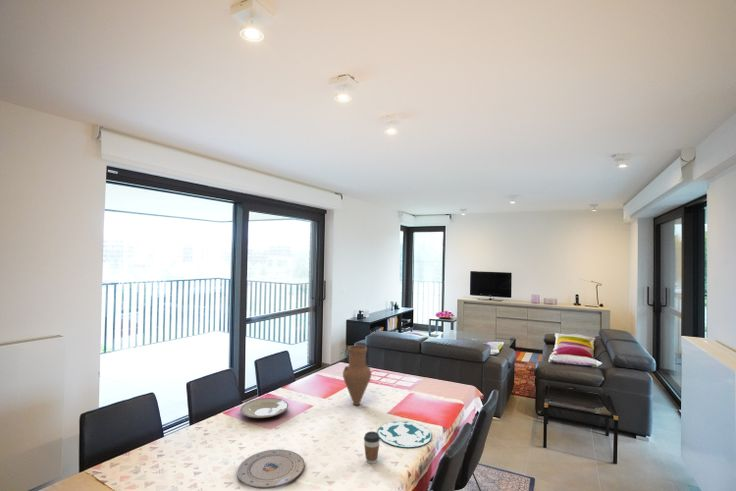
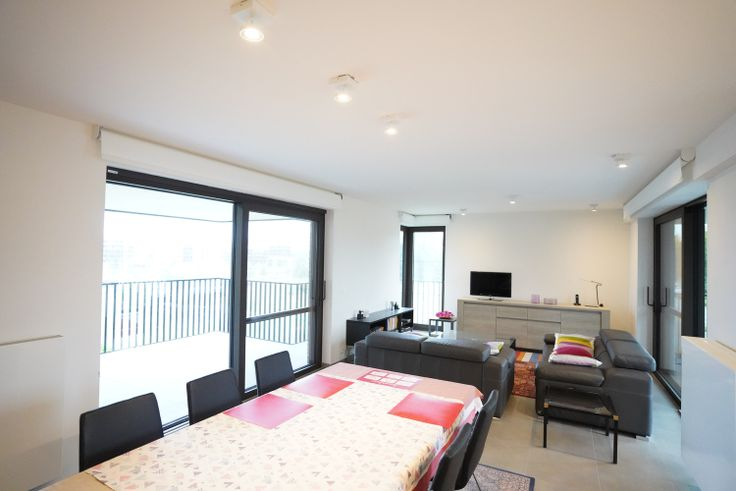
- vase (357, 375)
- coffee cup (371, 448)
- plate (404, 430)
- plate (264, 409)
- plate (271, 468)
